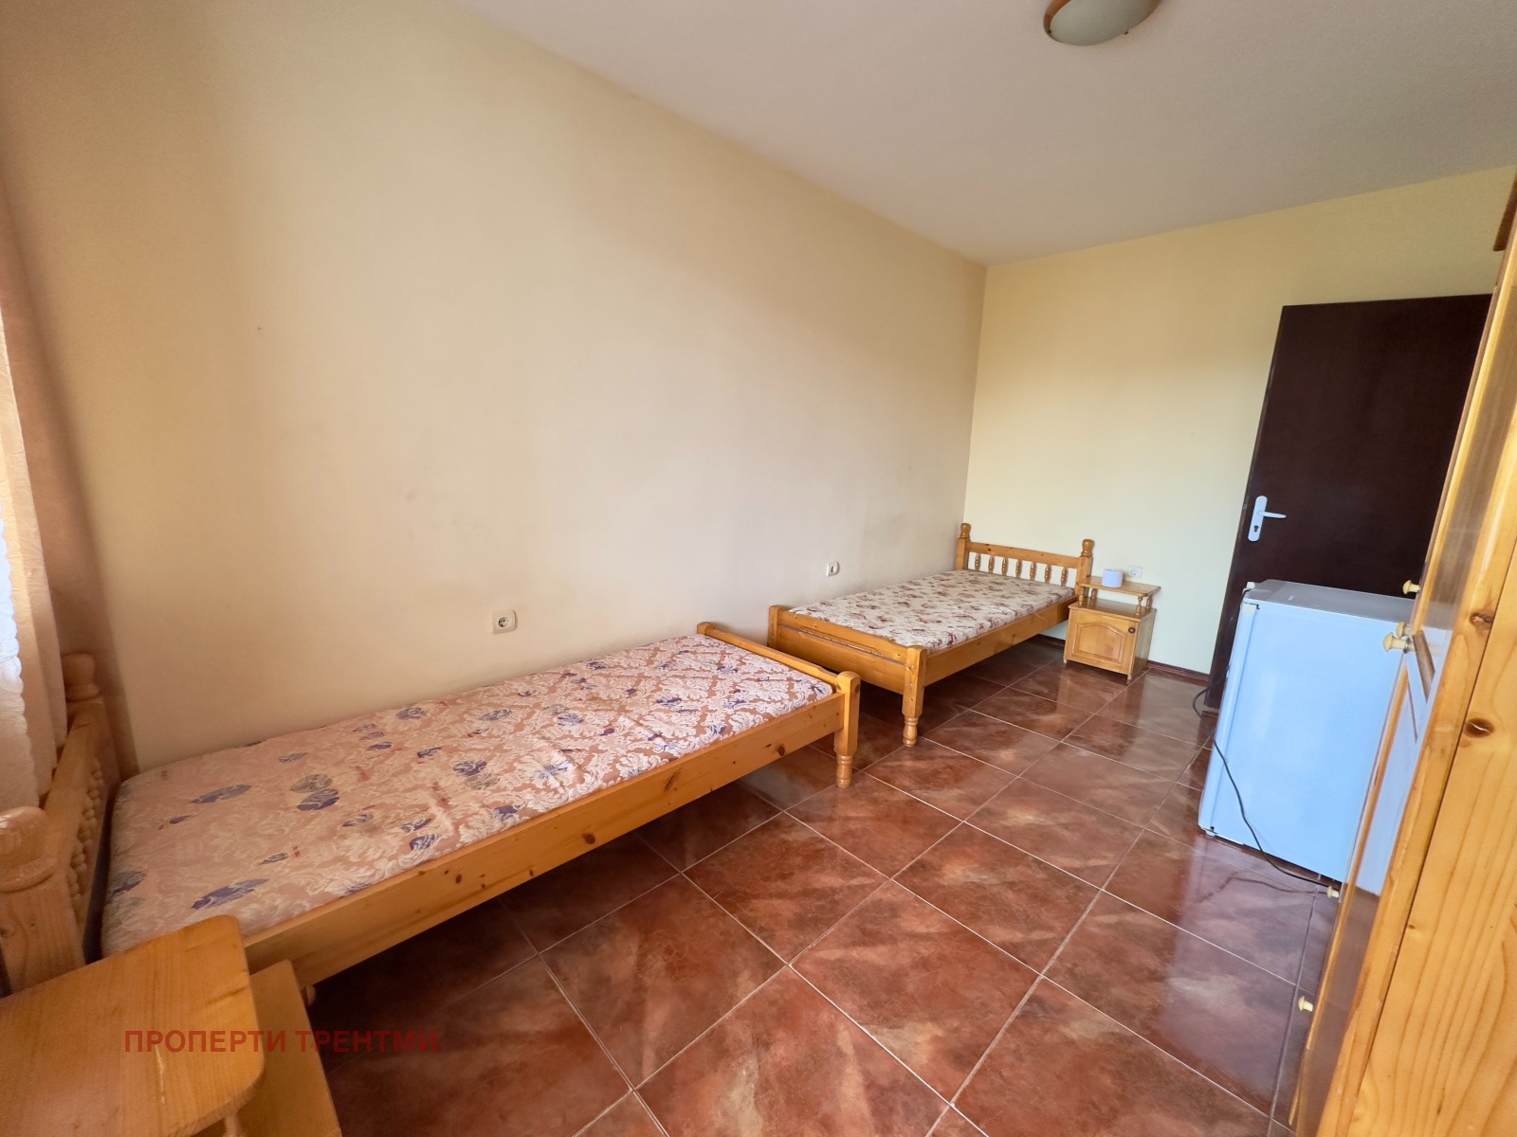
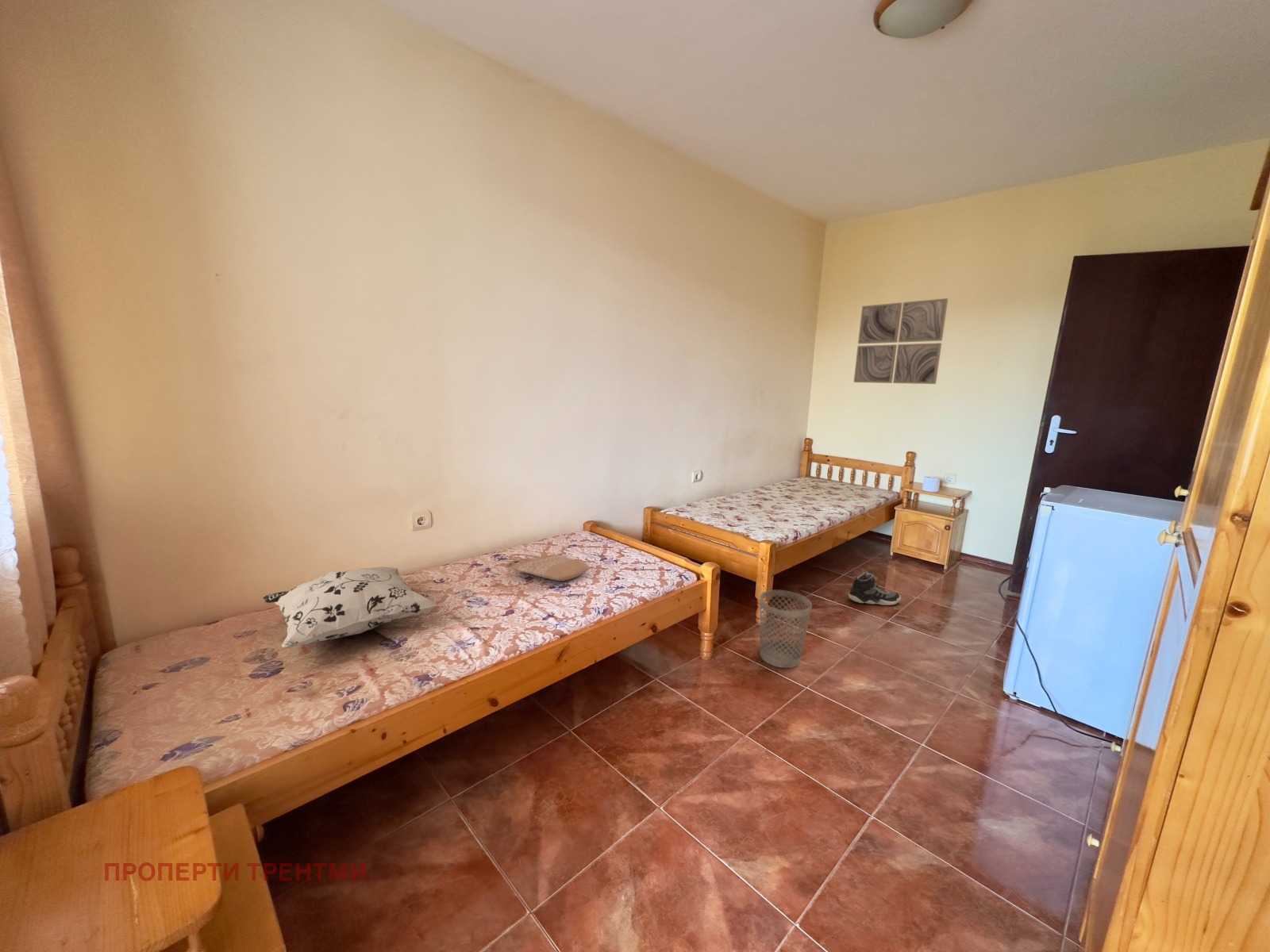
+ wastebasket (782, 628)
+ sneaker (876, 588)
+ decorative pillow (349, 601)
+ shopping bag (544, 562)
+ wall art (898, 344)
